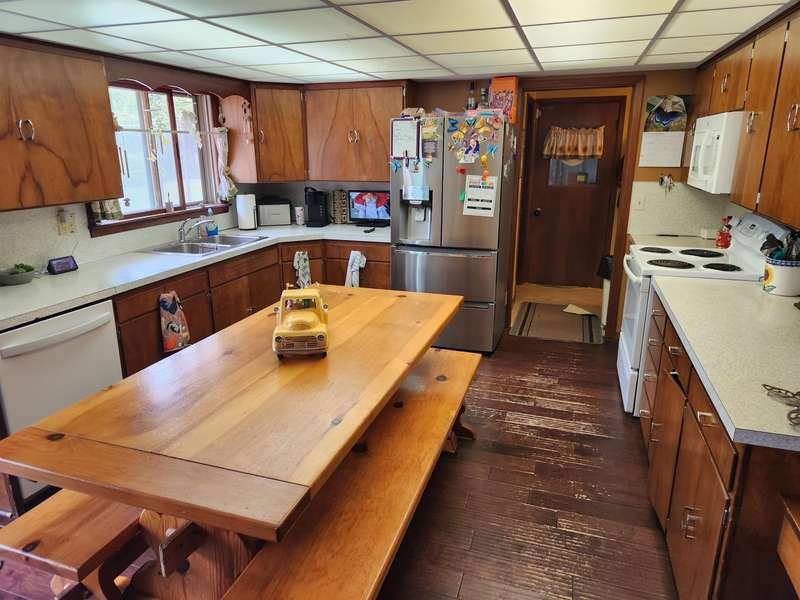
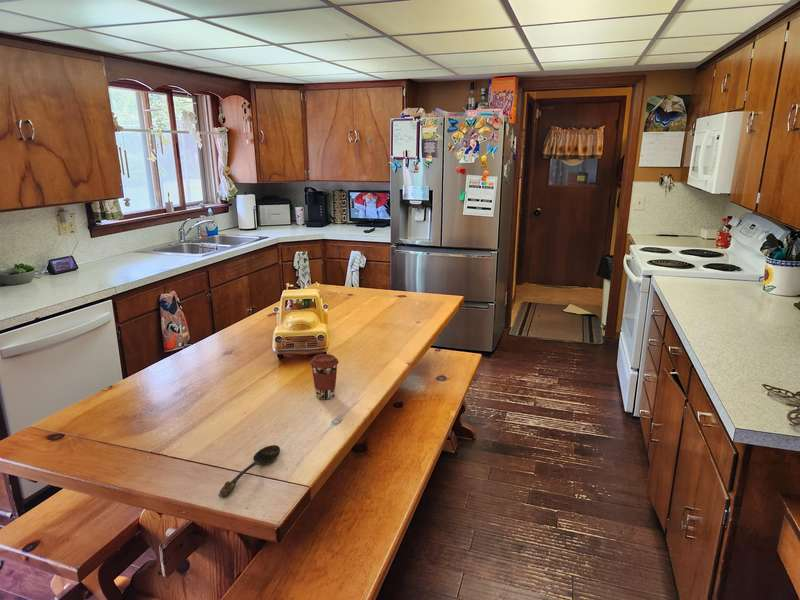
+ coffee cup (324, 377)
+ spoon (249, 468)
